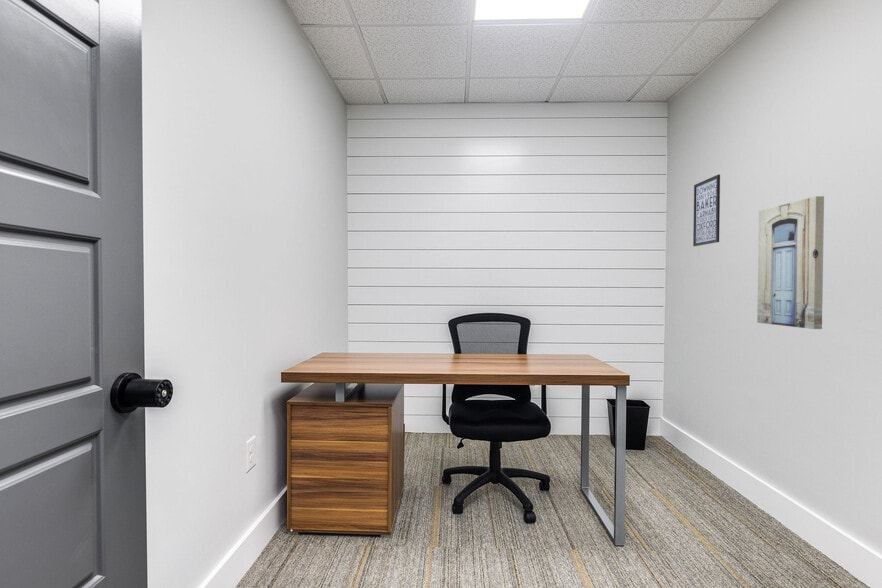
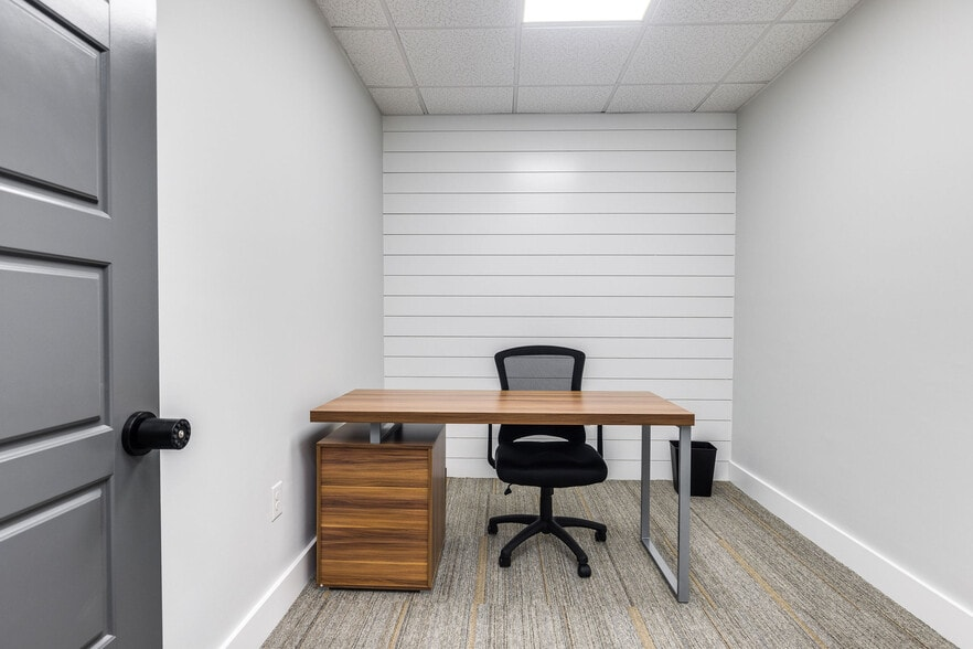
- wall art (787, 265)
- wall art (706, 212)
